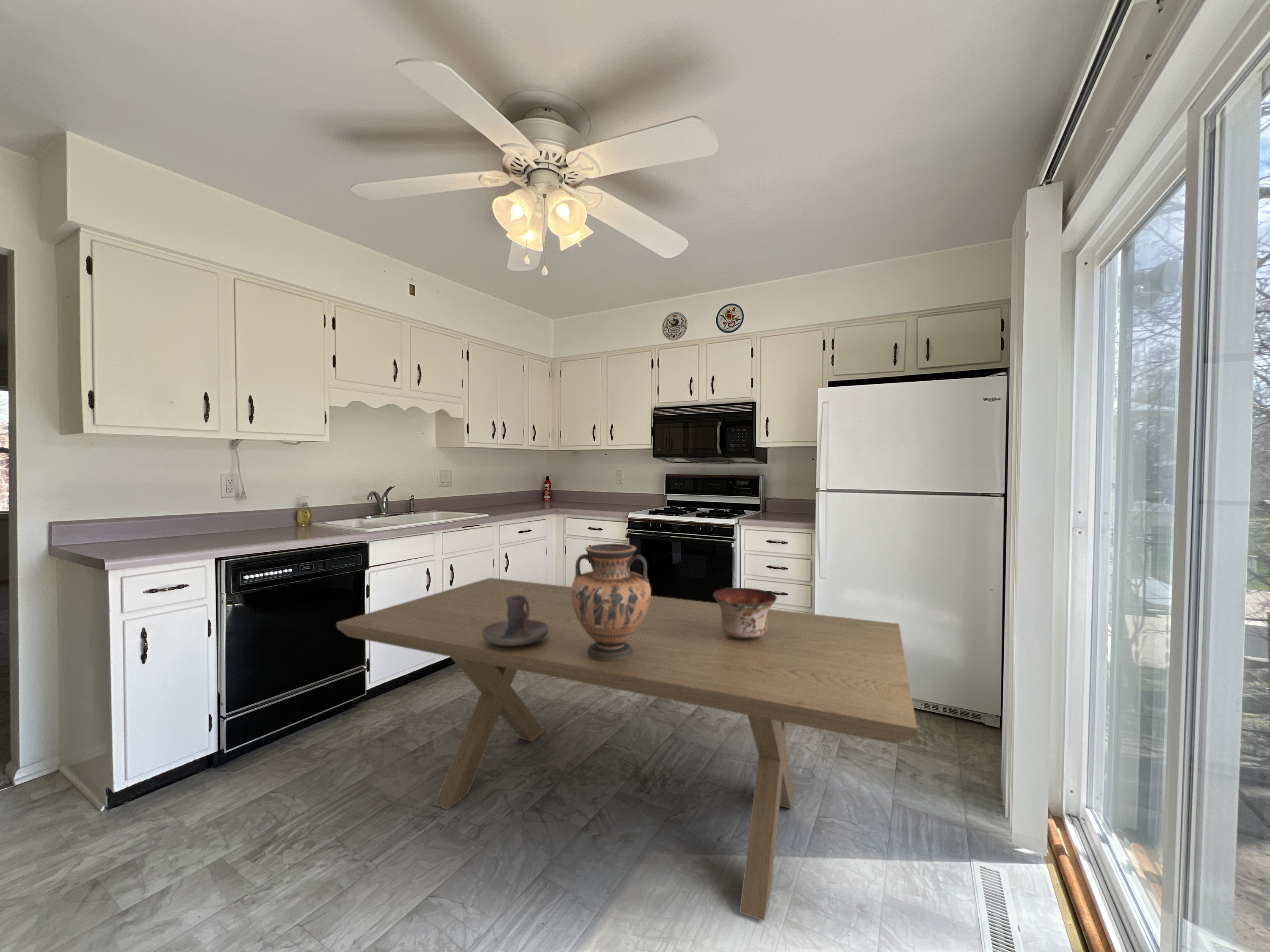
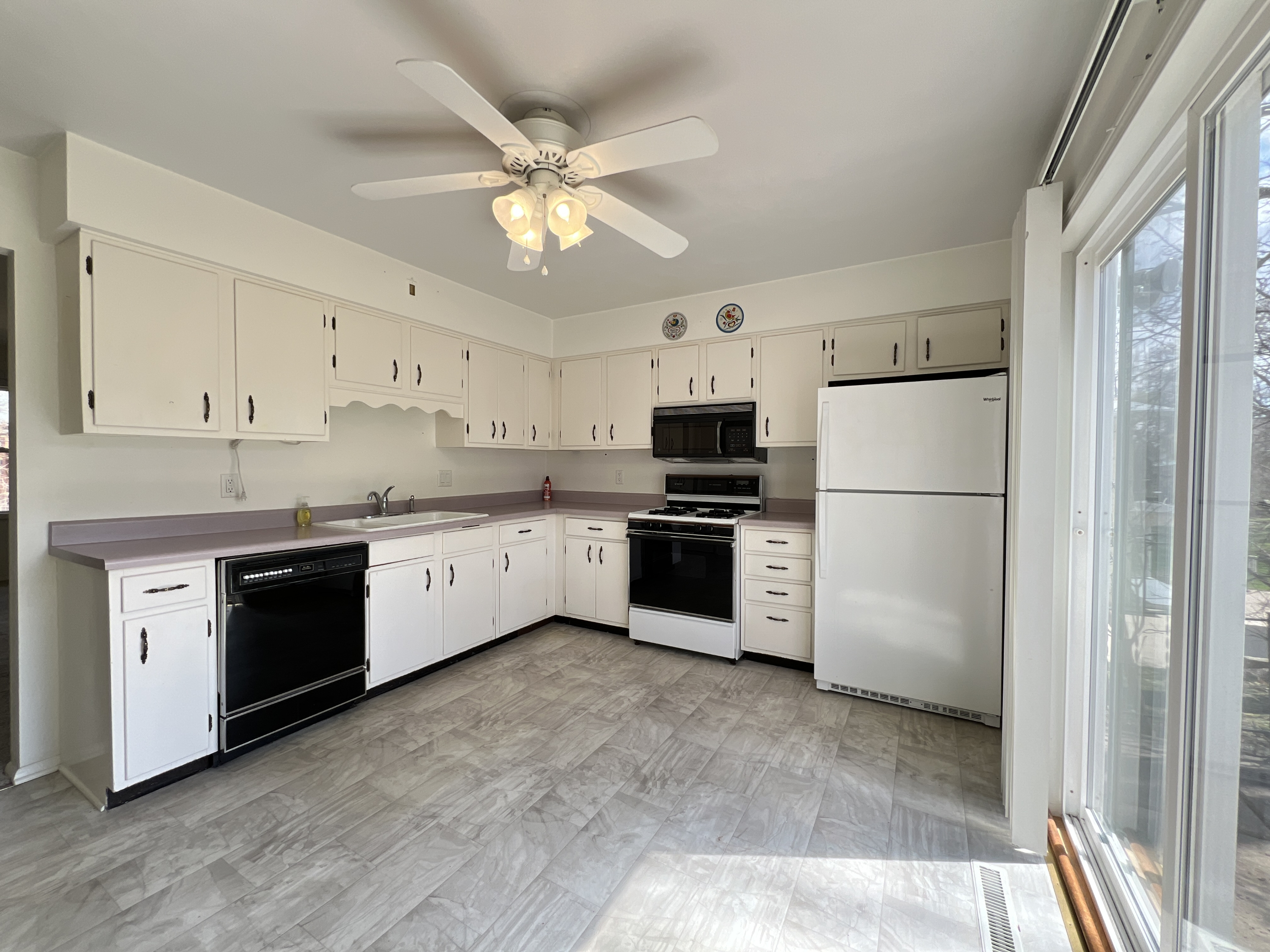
- bowl (744, 615)
- dining table (622, 690)
- vase (611, 600)
- candle holder (518, 616)
